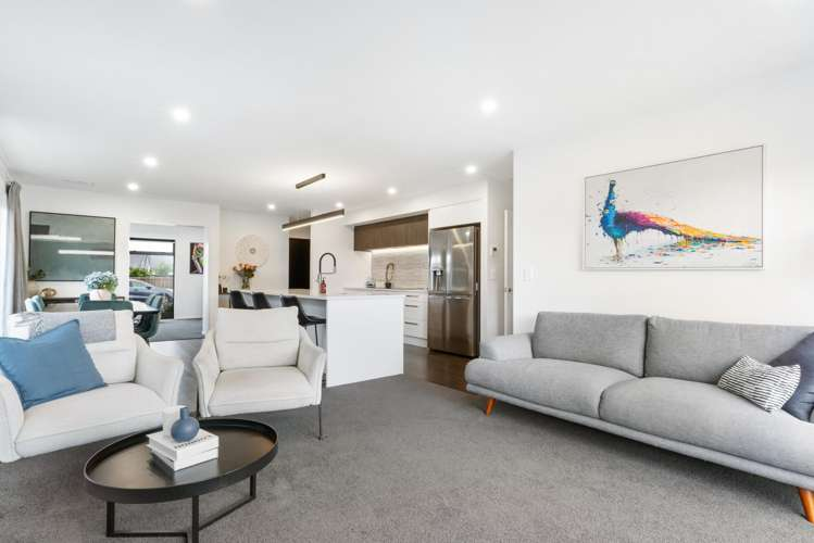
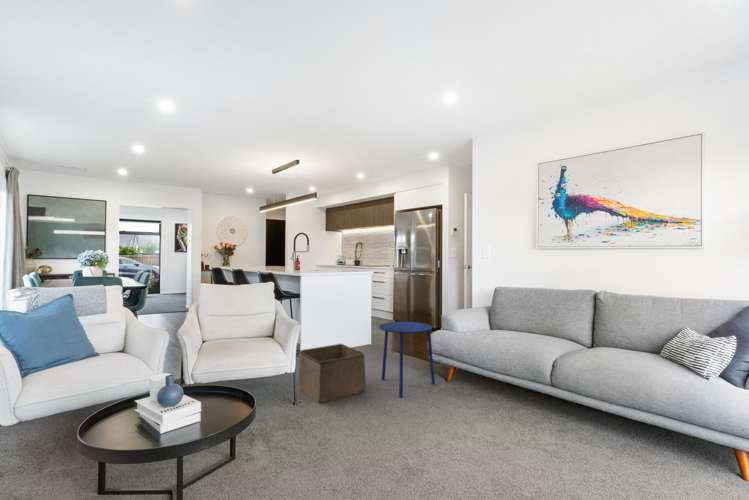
+ side table (402, 356)
+ storage bin (331, 371)
